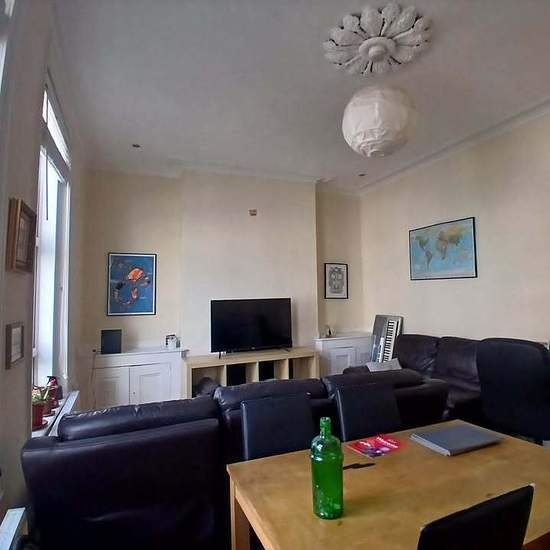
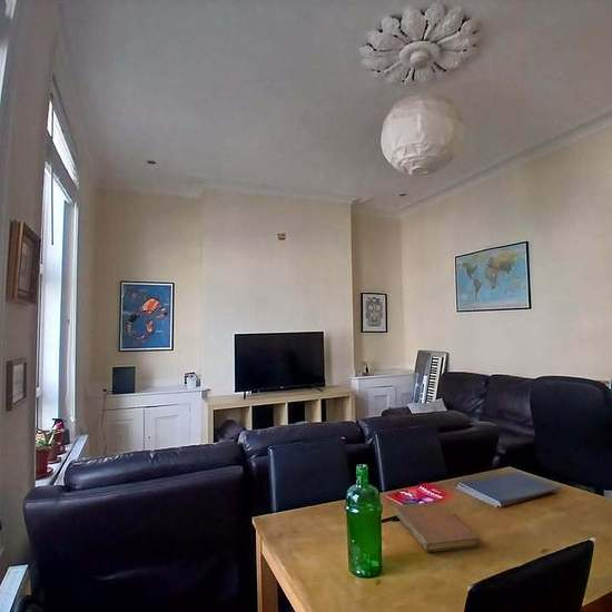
+ notebook (432, 524)
